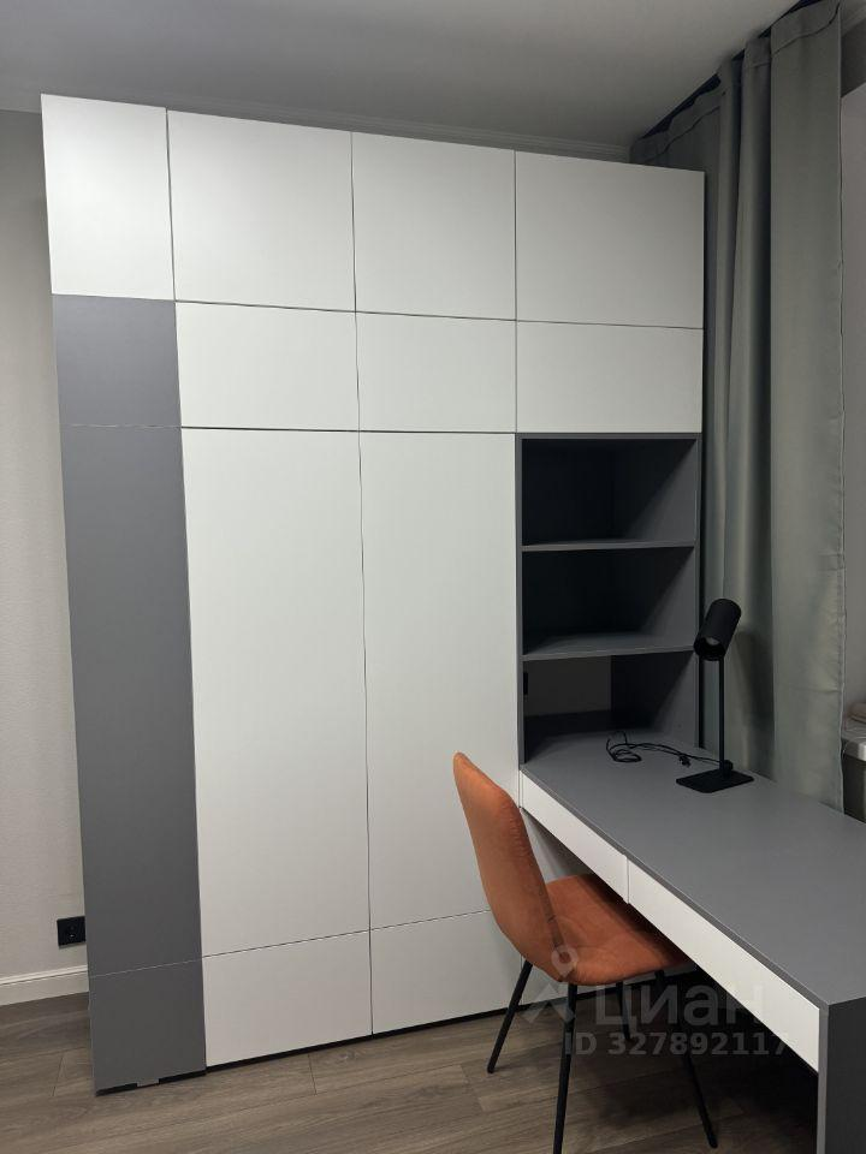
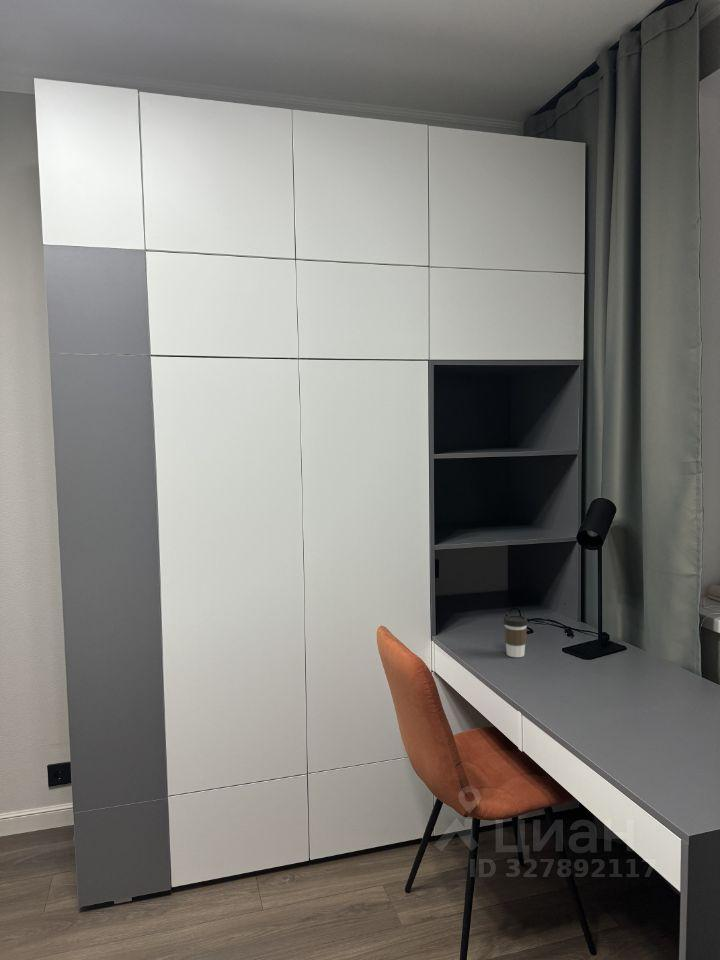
+ coffee cup (515, 636)
